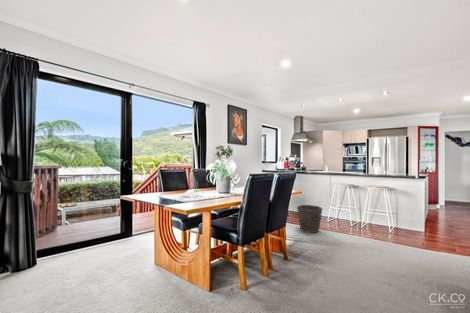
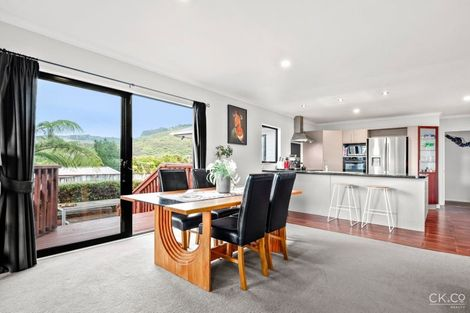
- waste bin (309, 218)
